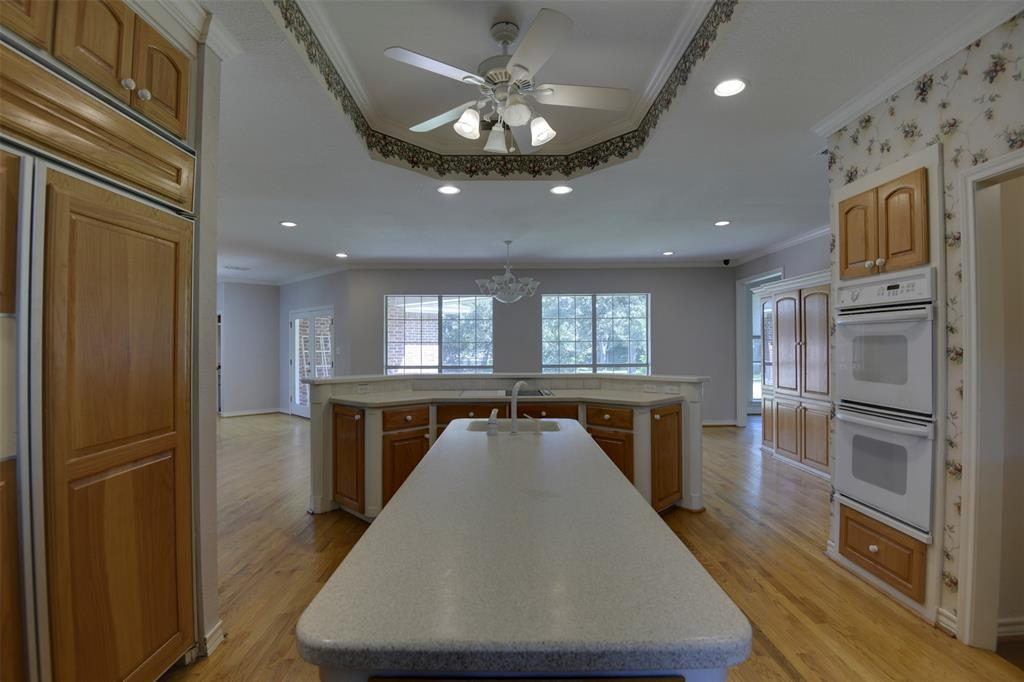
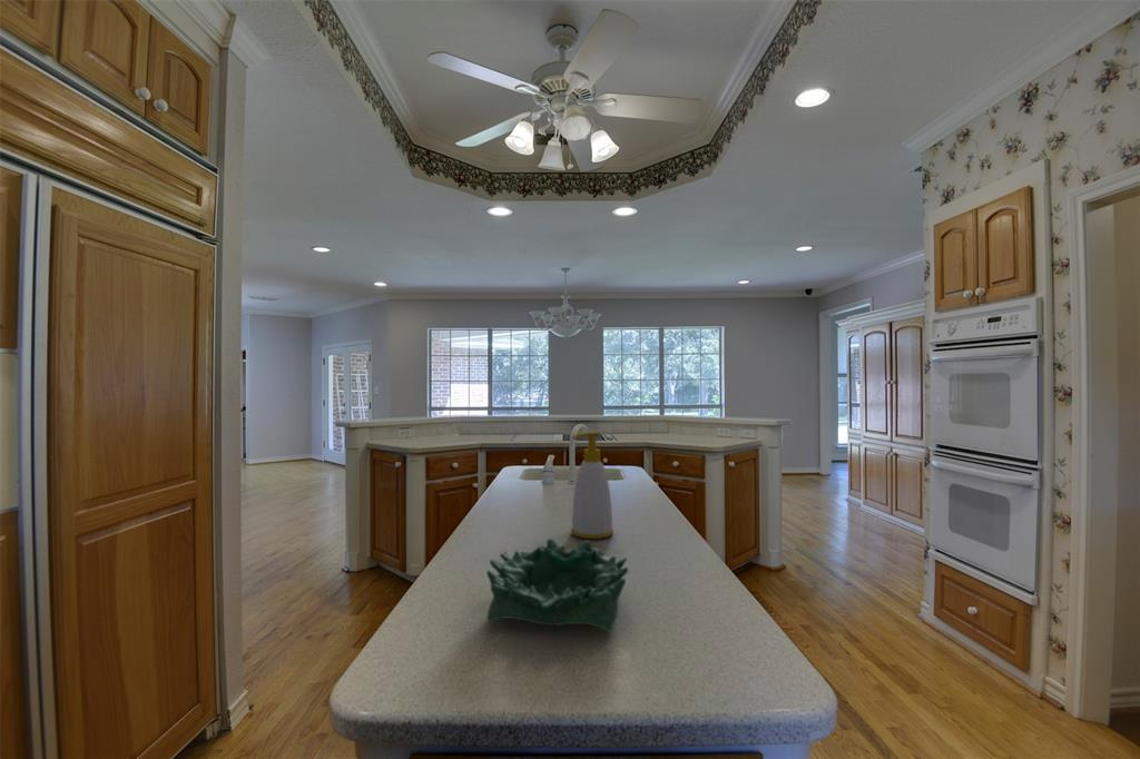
+ soap bottle (591, 482)
+ decorative bowl (558, 583)
